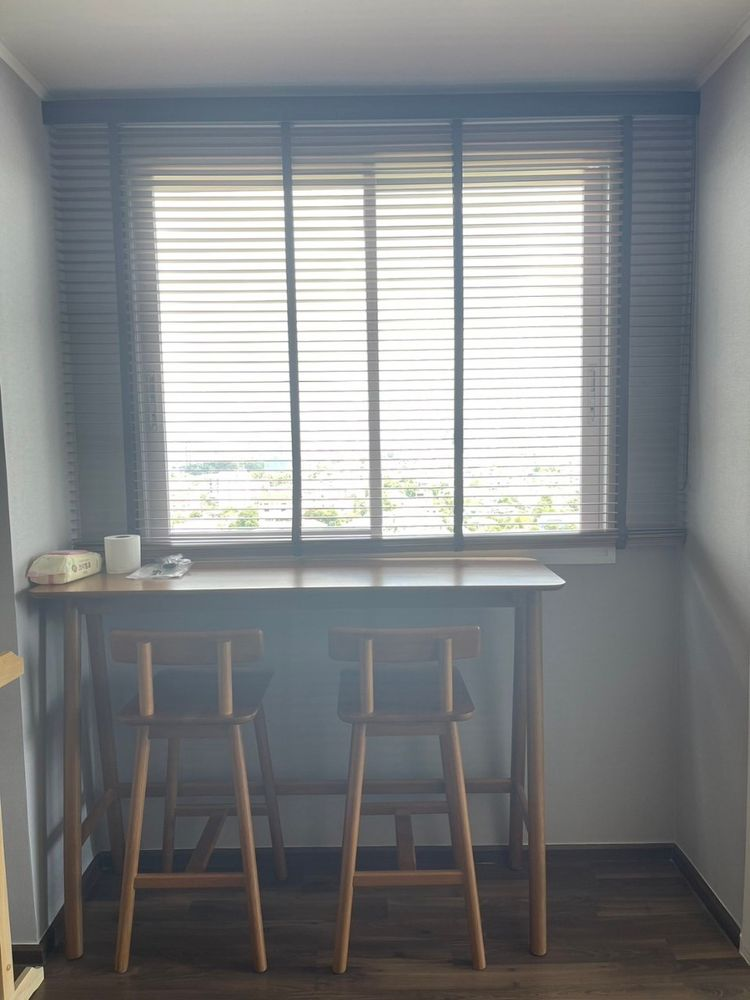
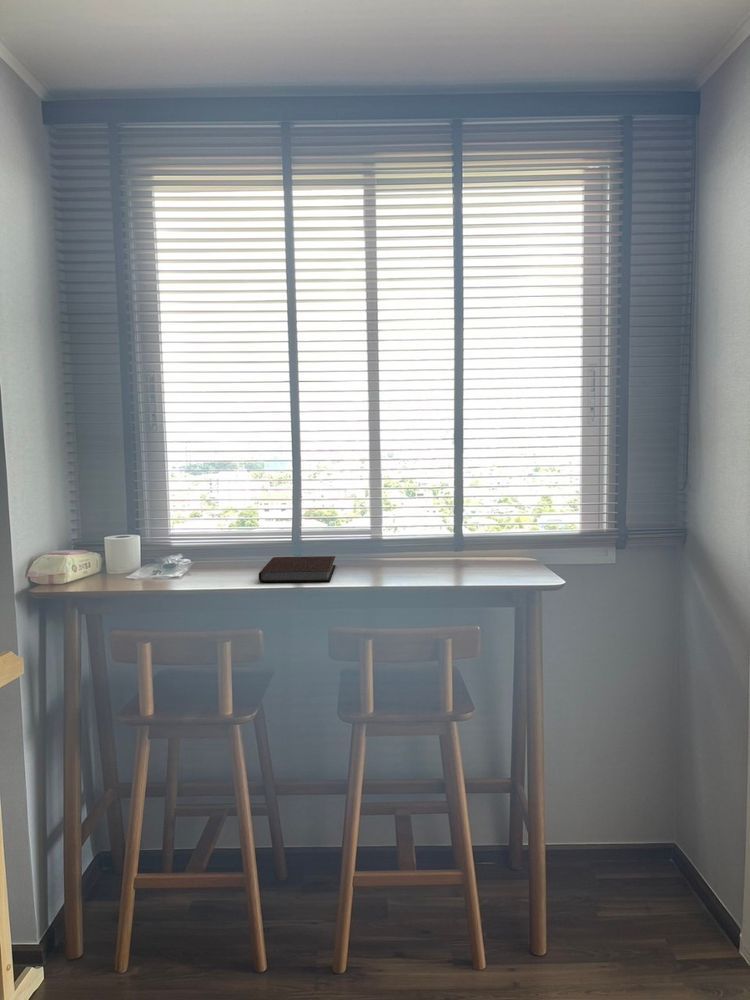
+ notebook (299, 568)
